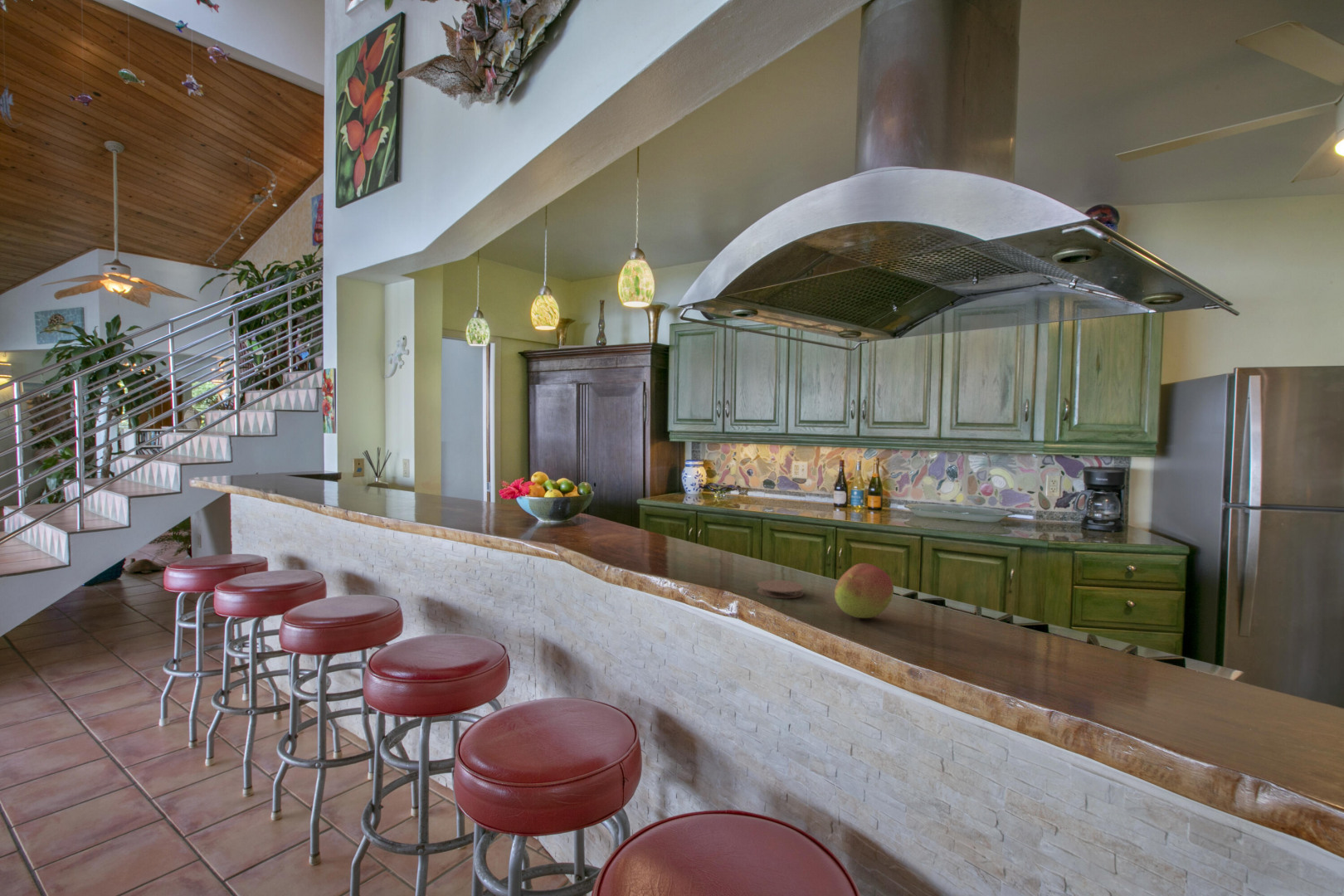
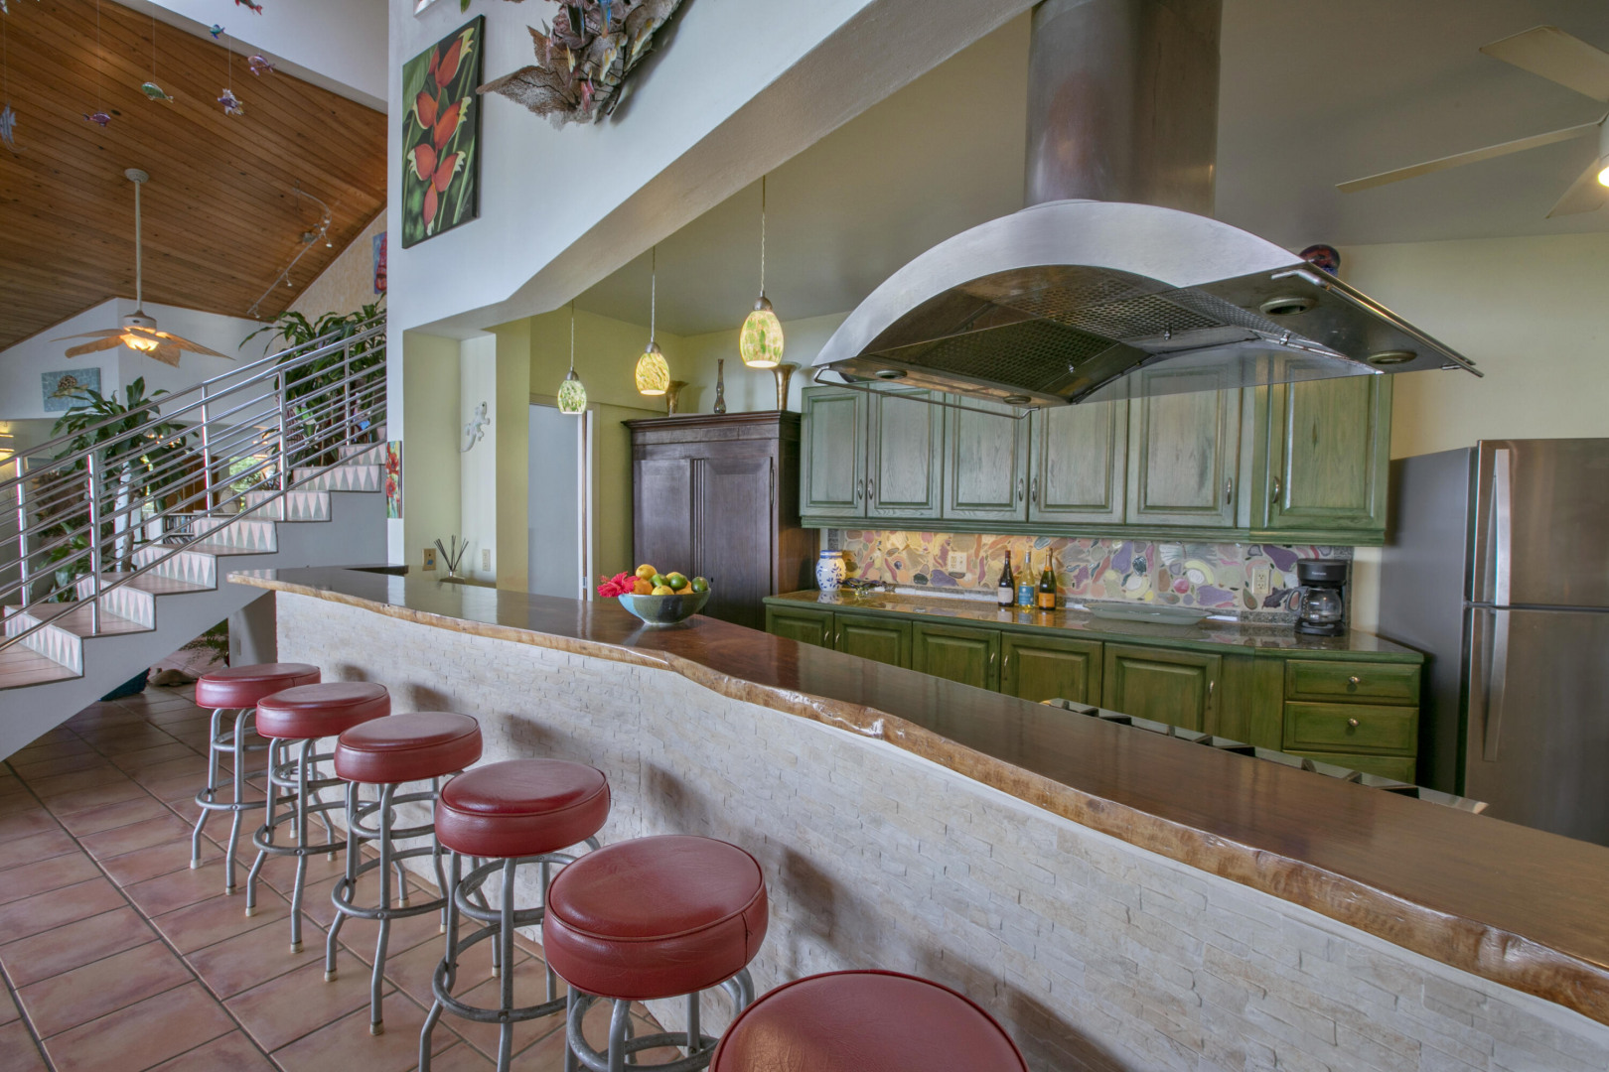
- fruit (864, 591)
- coaster (780, 588)
